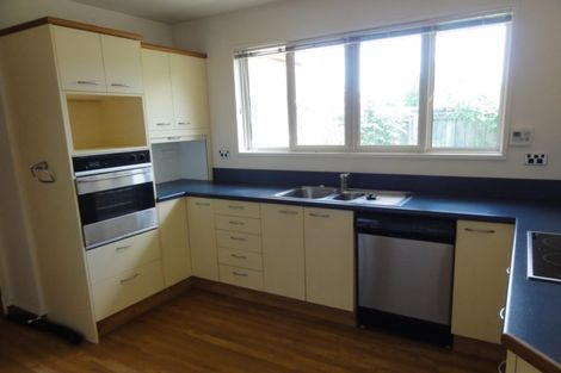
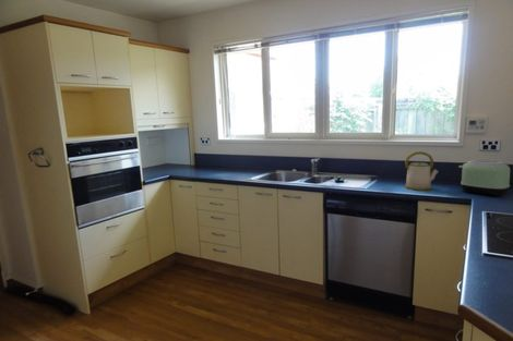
+ kettle (421, 169)
+ toaster (482, 176)
